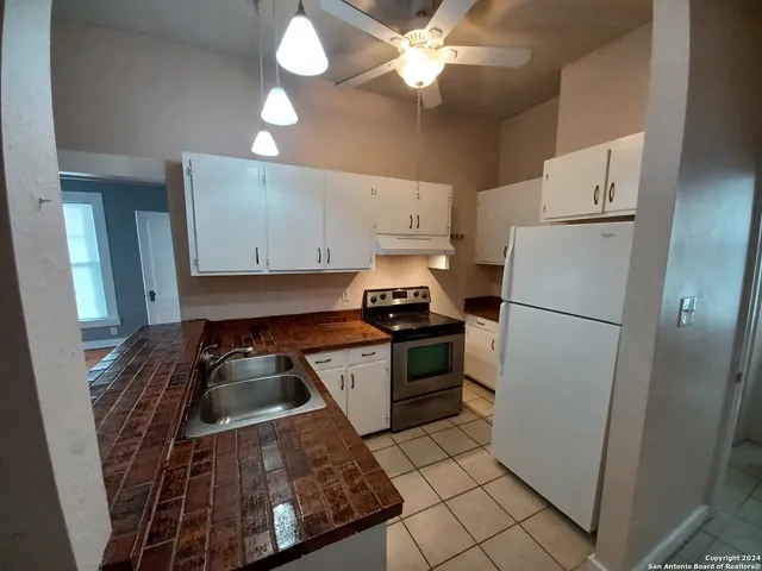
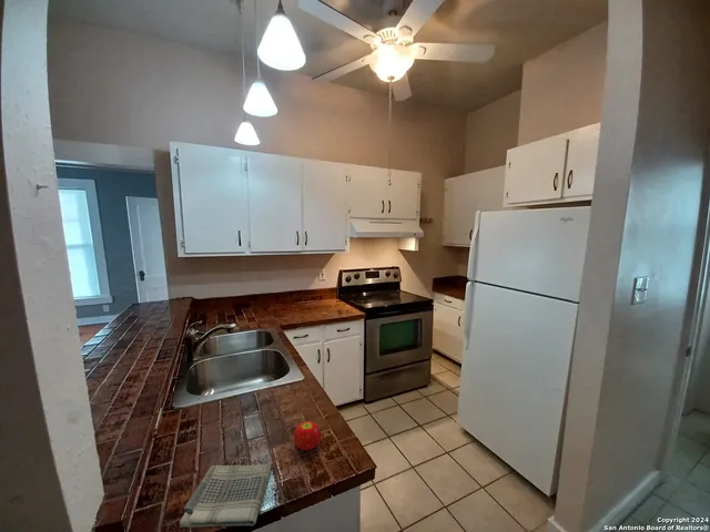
+ fruit (307, 433)
+ dish towel (230, 490)
